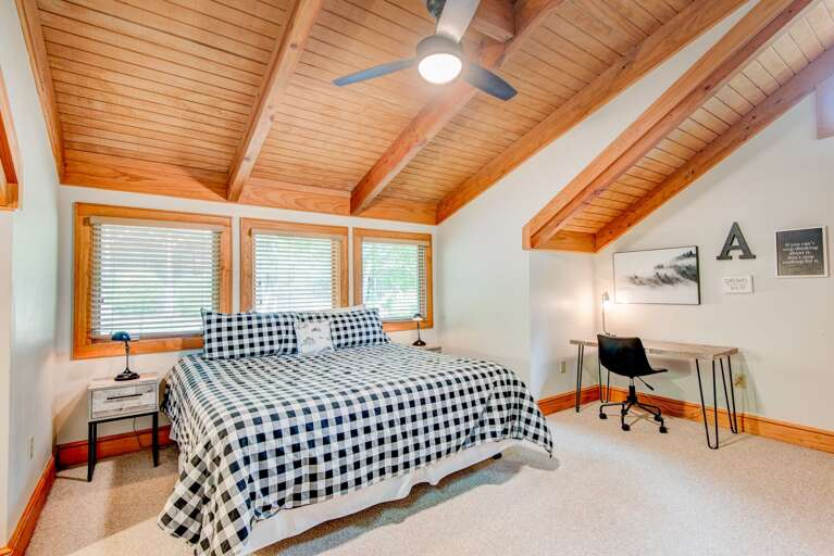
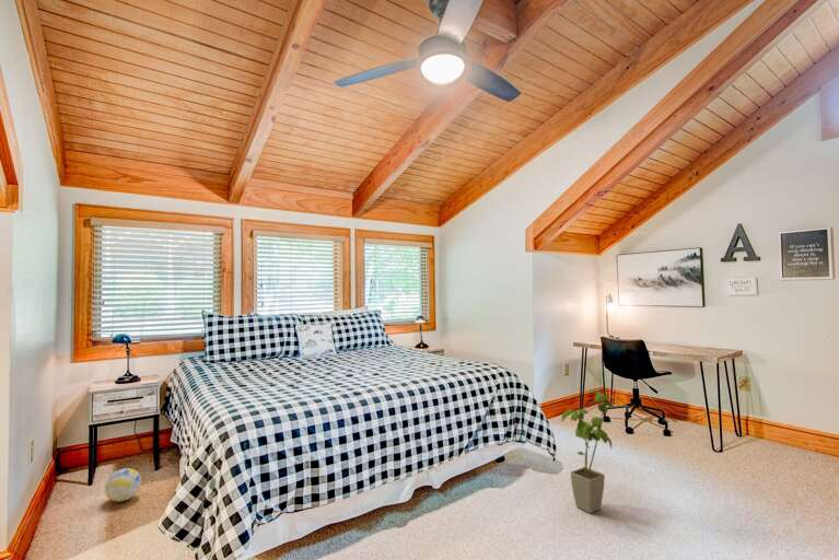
+ ball (123, 485)
+ house plant (595, 447)
